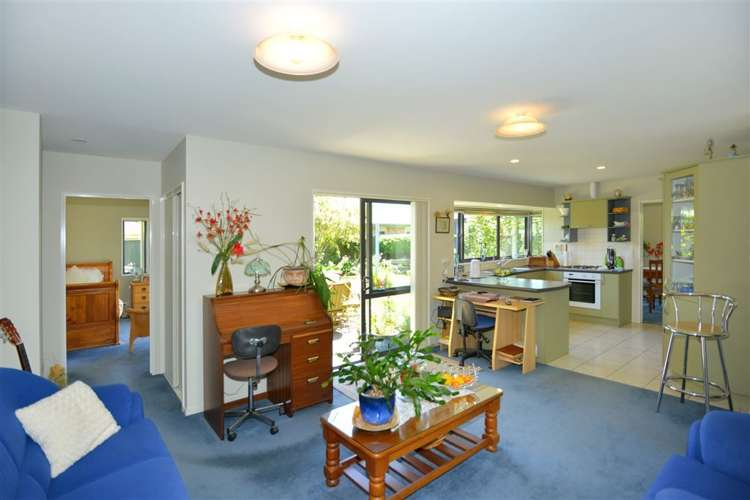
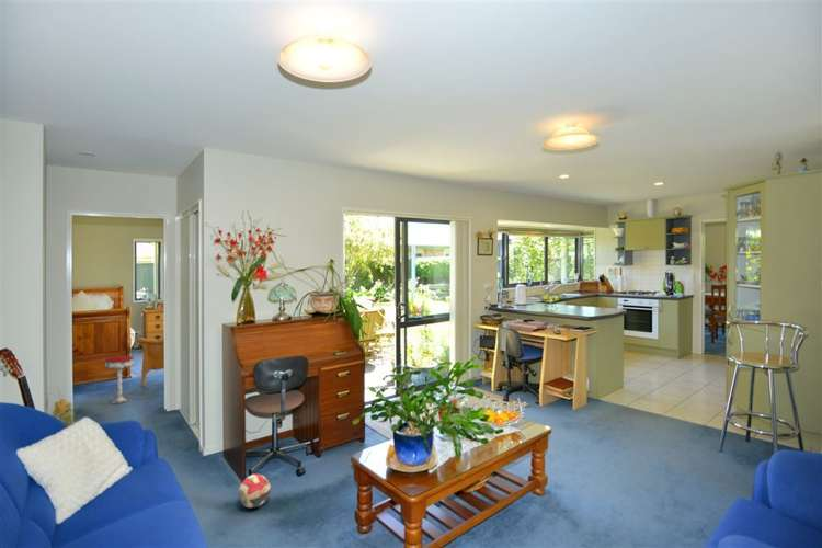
+ bar stool (119, 378)
+ ball (255, 491)
